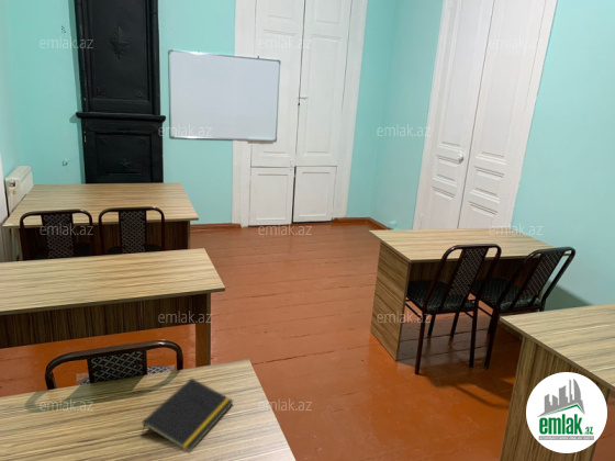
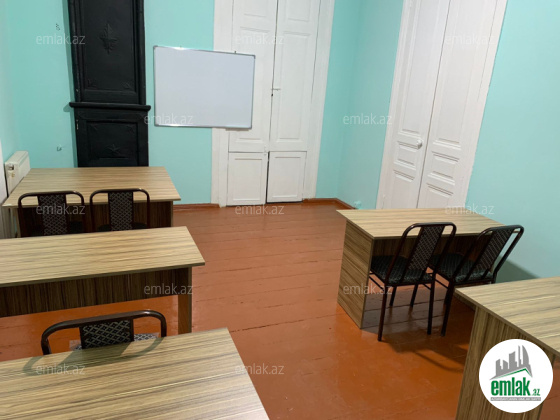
- notepad (190, 412)
